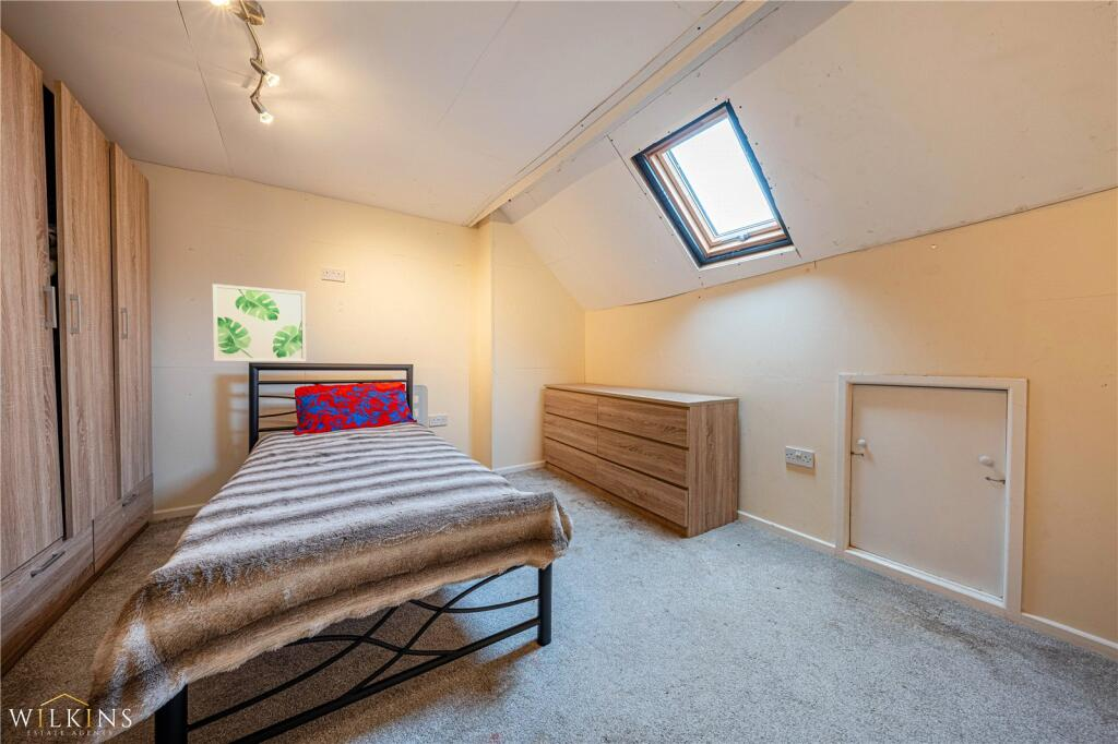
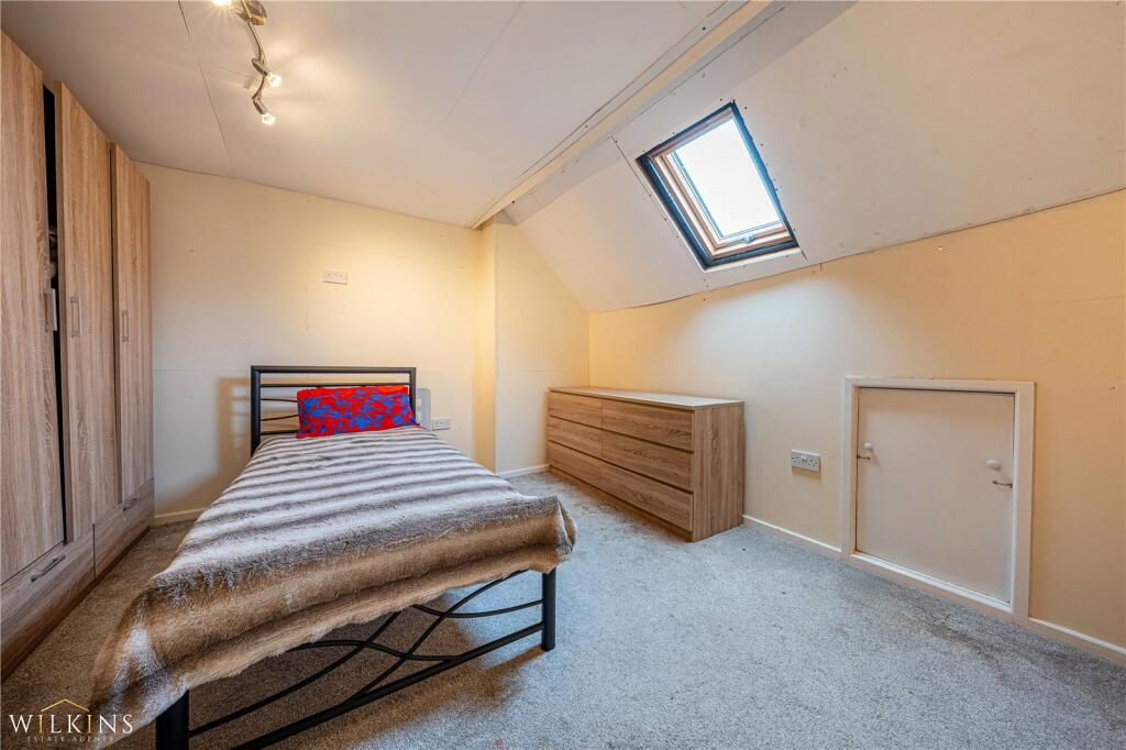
- wall art (261, 324)
